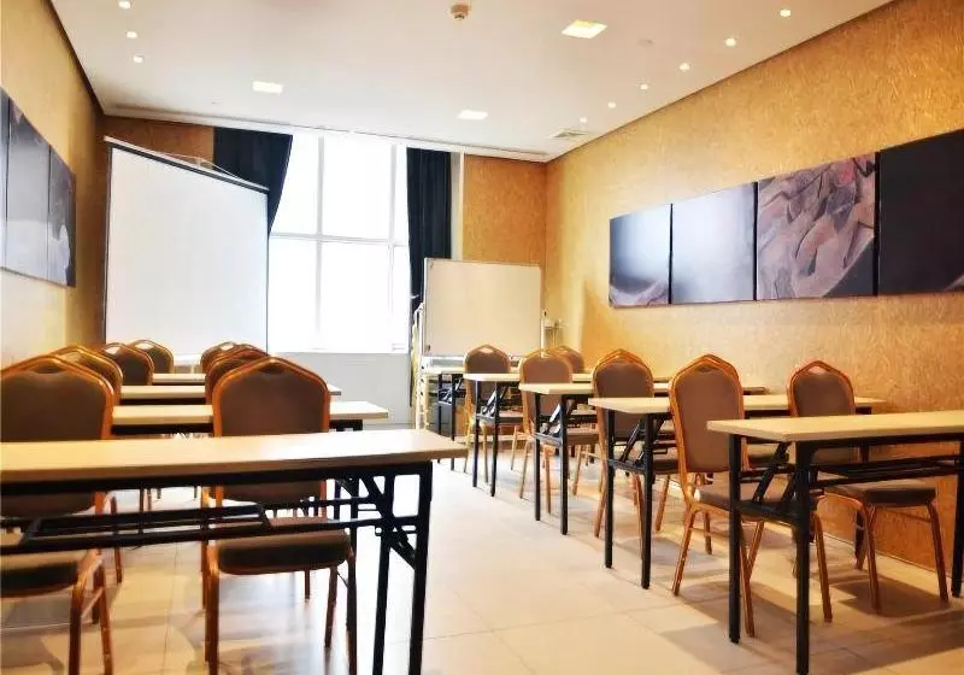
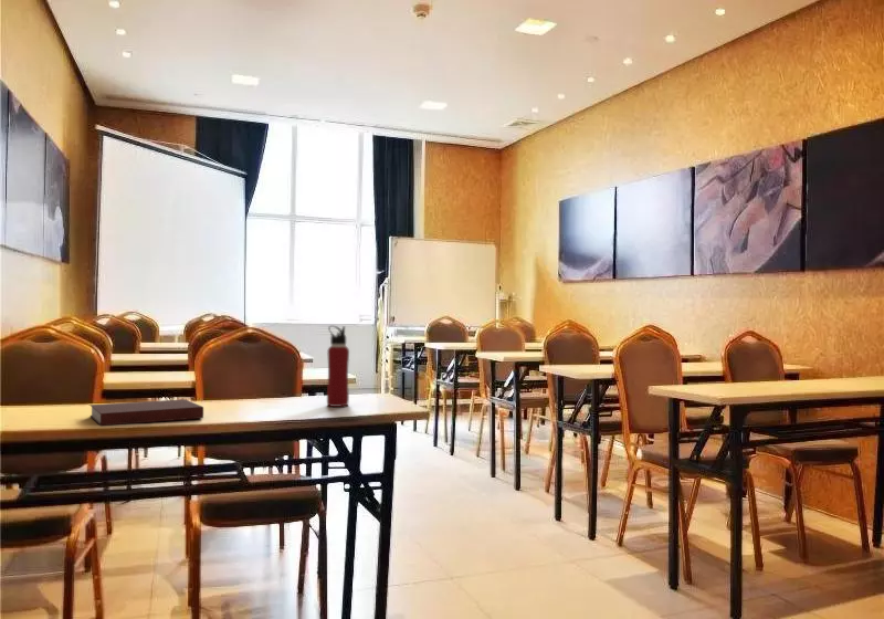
+ water bottle (337, 365)
+ notebook (146, 411)
